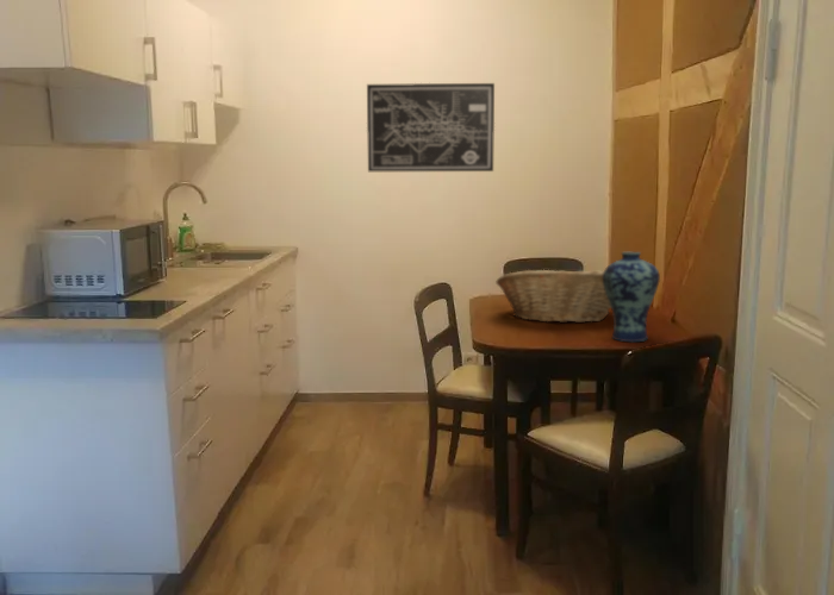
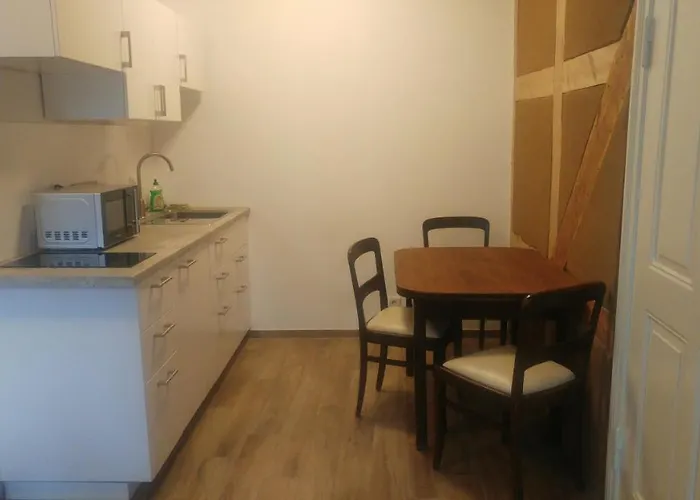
- wall art (430, 127)
- vase (629, 295)
- fruit basket (560, 290)
